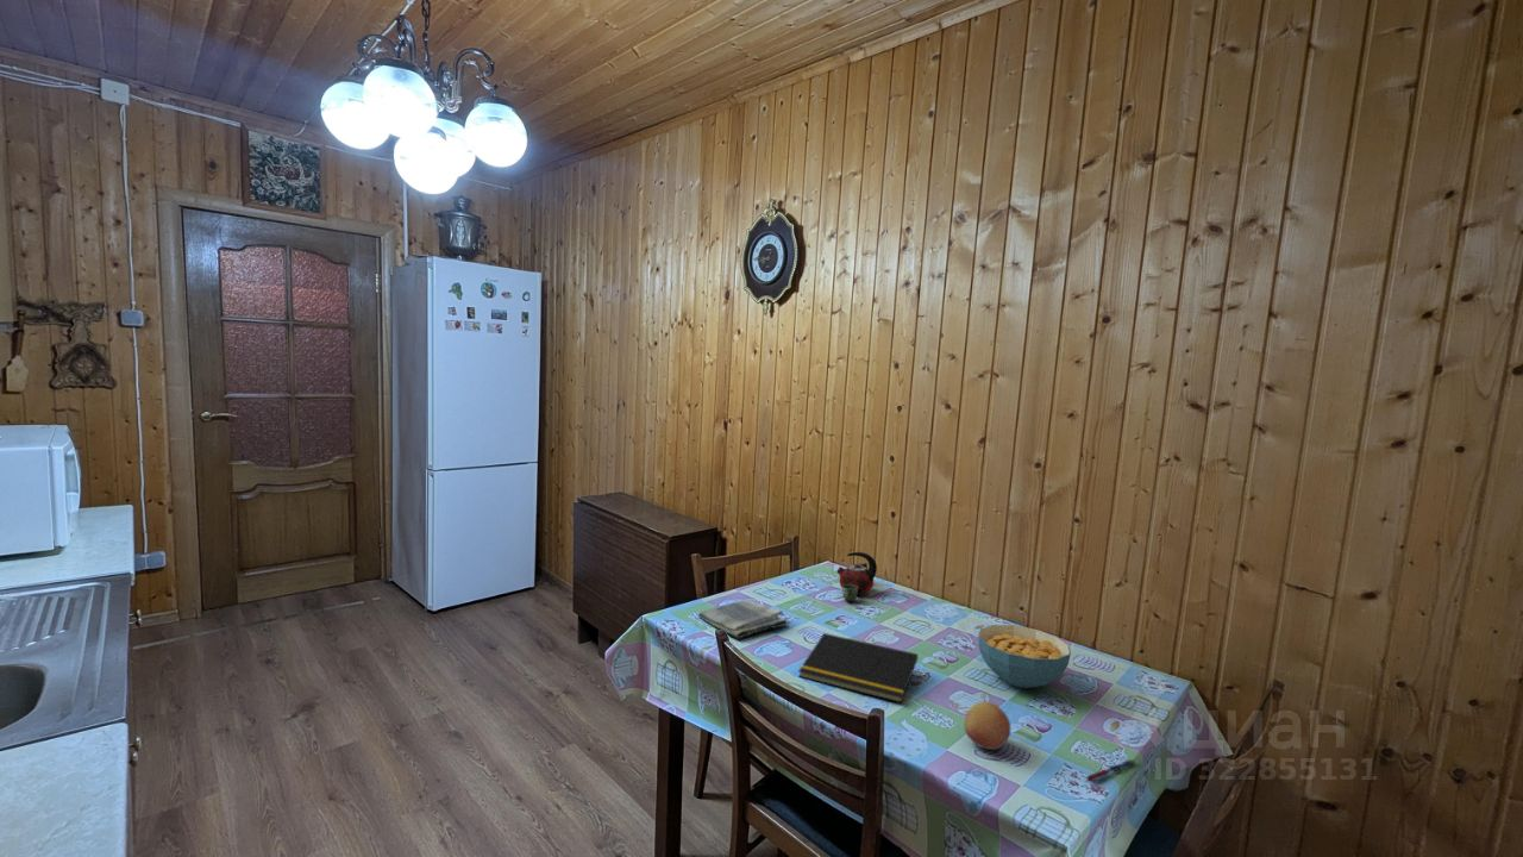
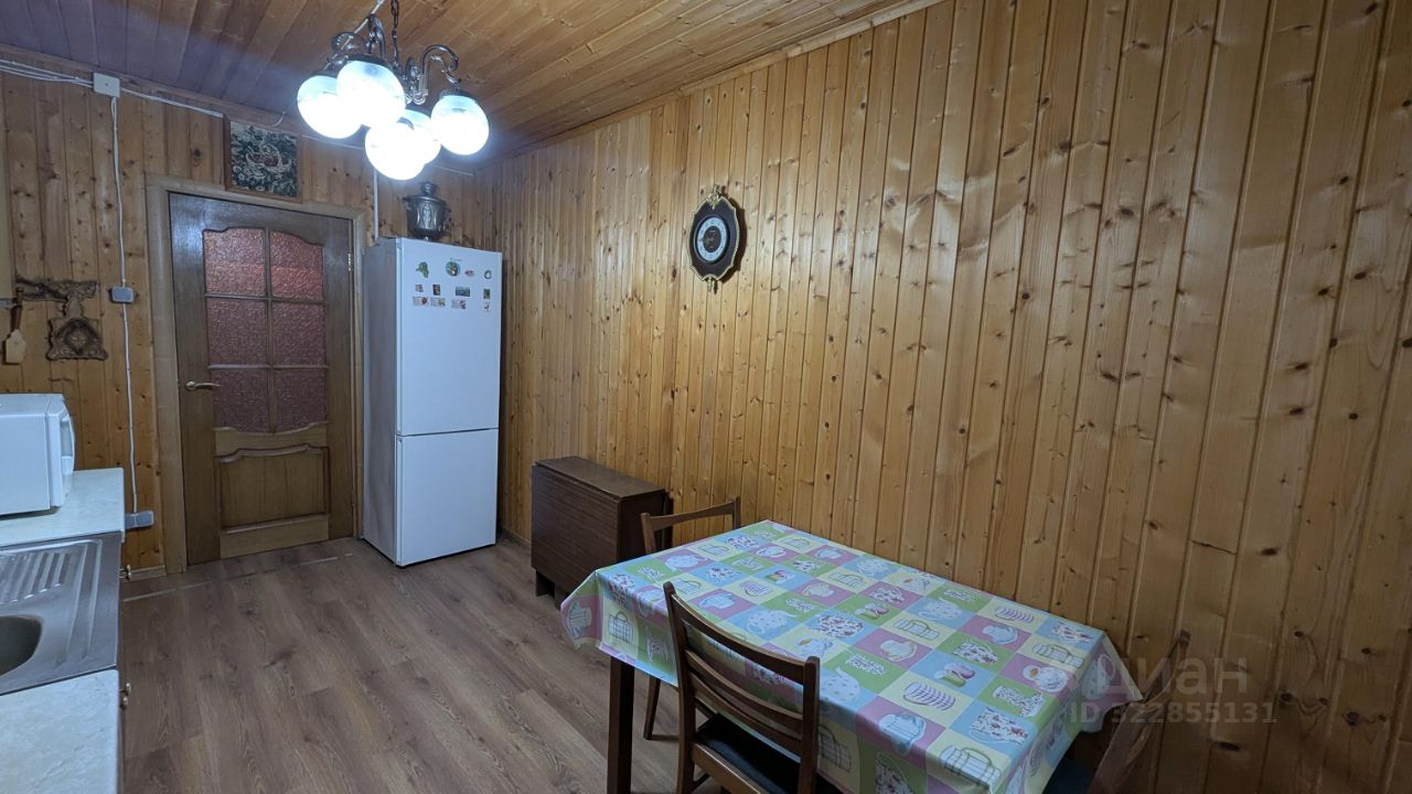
- cereal bowl (1021, 661)
- pen (1111, 768)
- fruit (988, 724)
- notepad (859, 664)
- kettle (855, 573)
- dish towel (742, 615)
